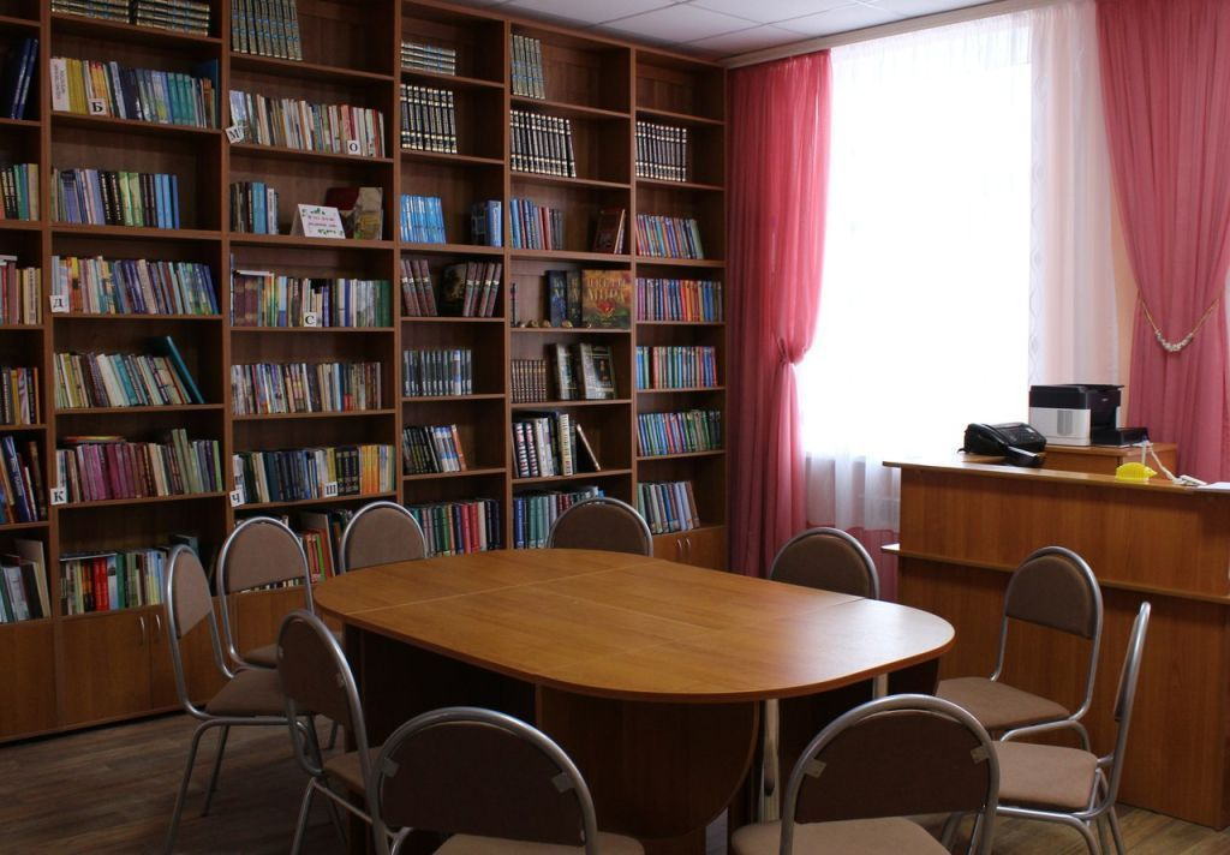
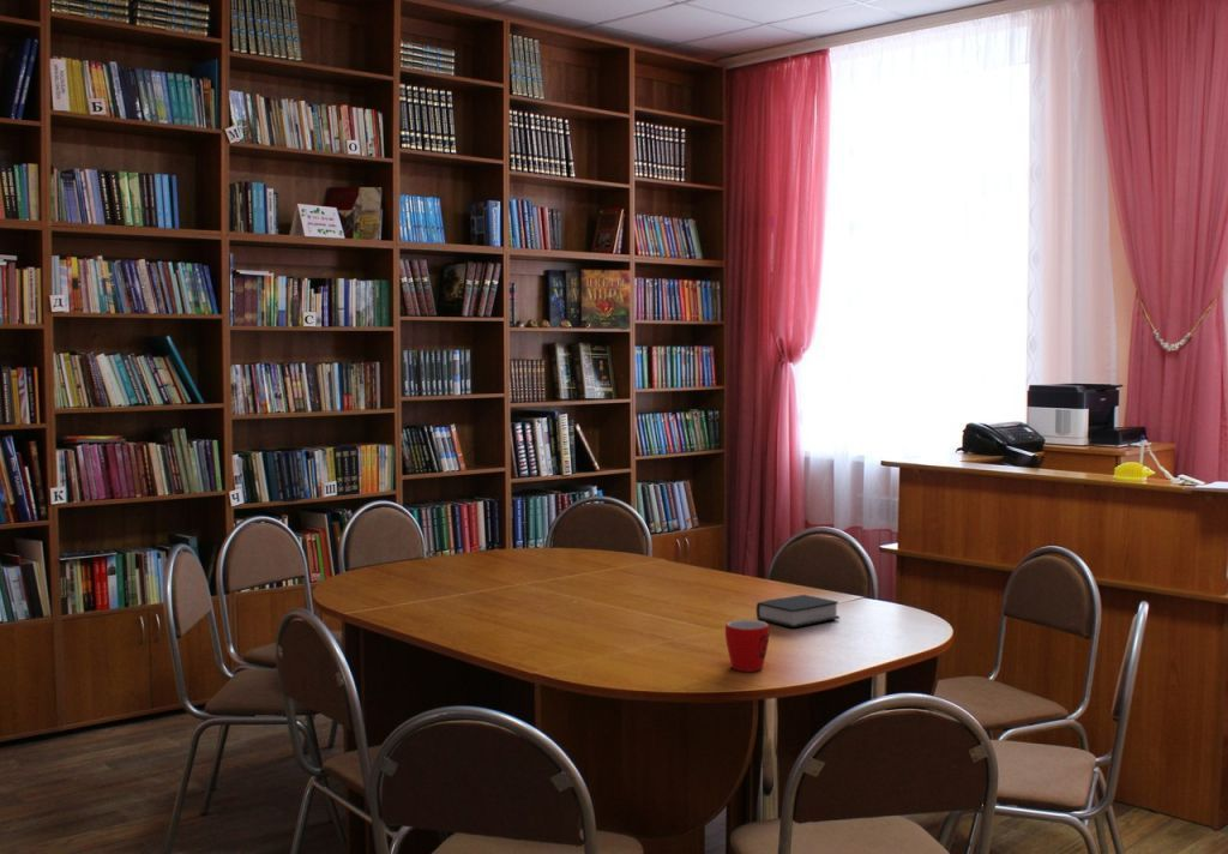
+ mug (751, 644)
+ book (797, 609)
